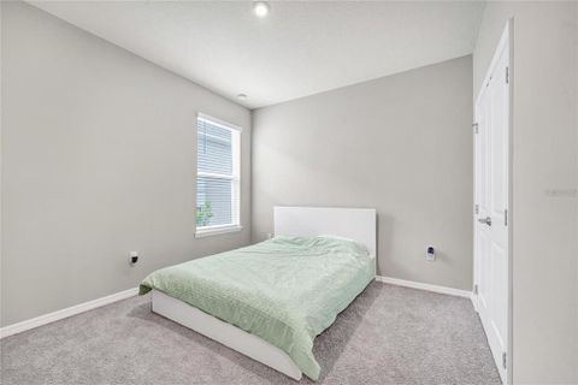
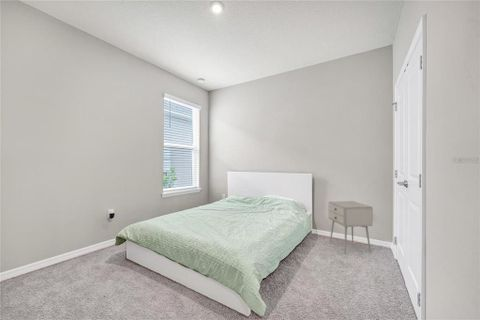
+ nightstand (348, 225)
